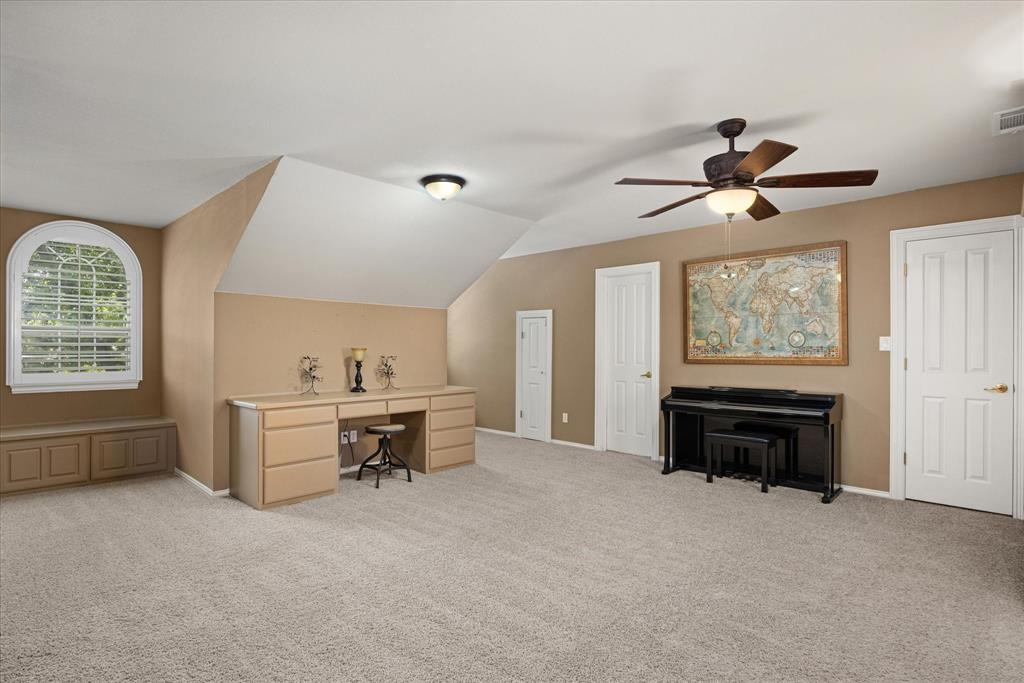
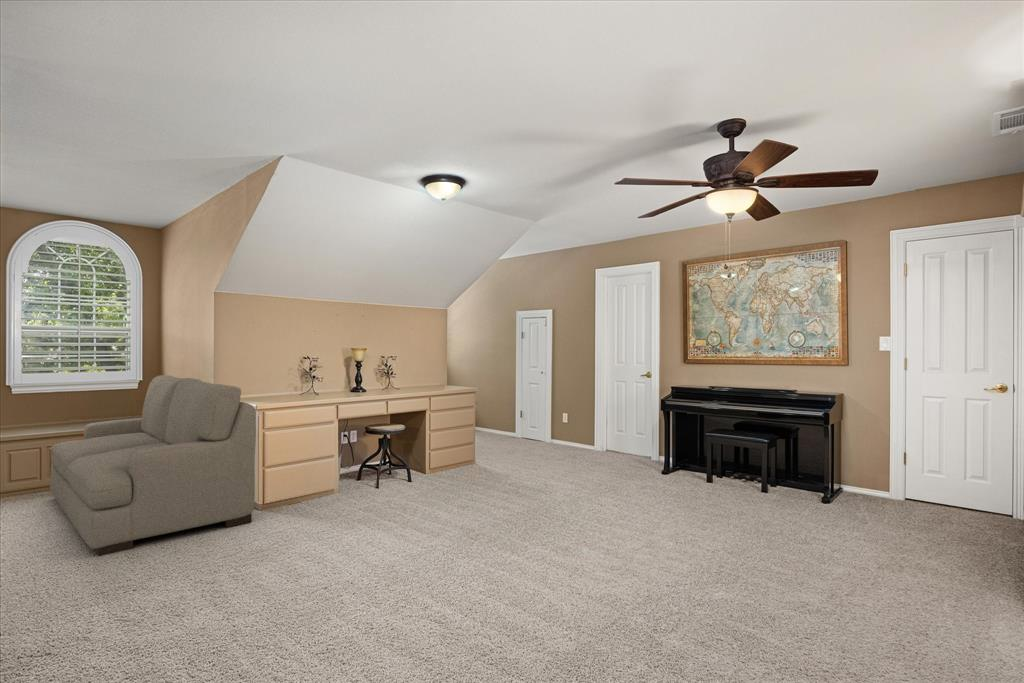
+ sofa (144, 445)
